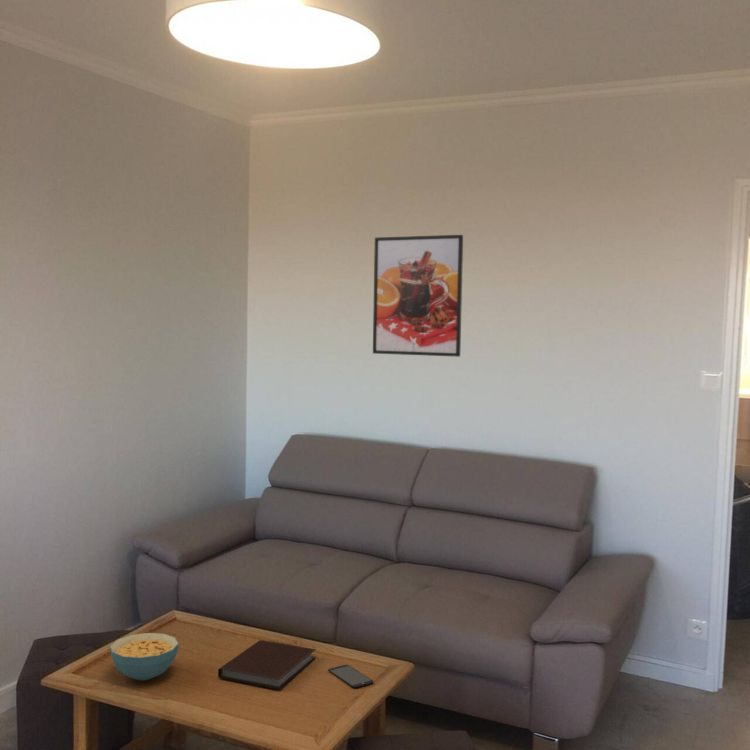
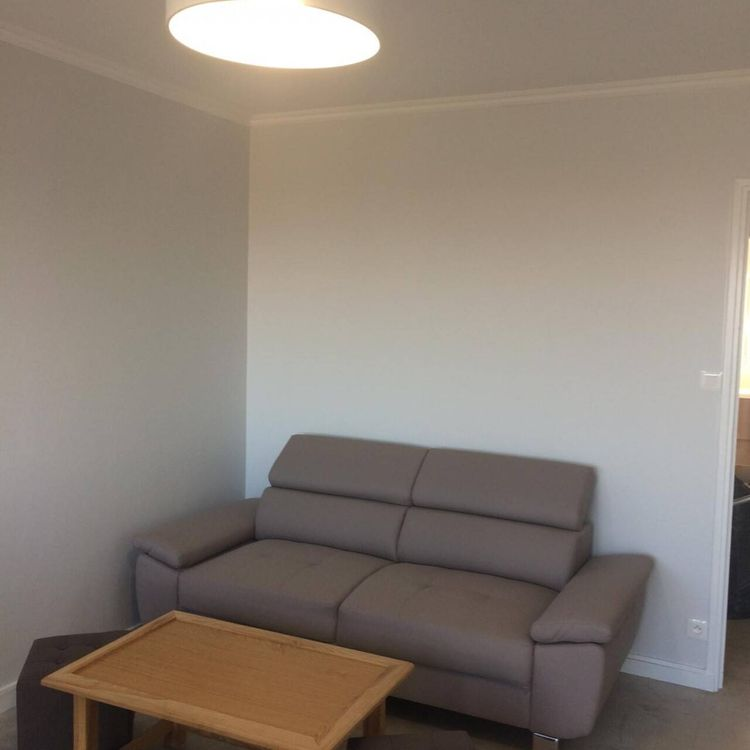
- cereal bowl (144, 660)
- smartphone (350, 675)
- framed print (416, 295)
- notebook (268, 663)
